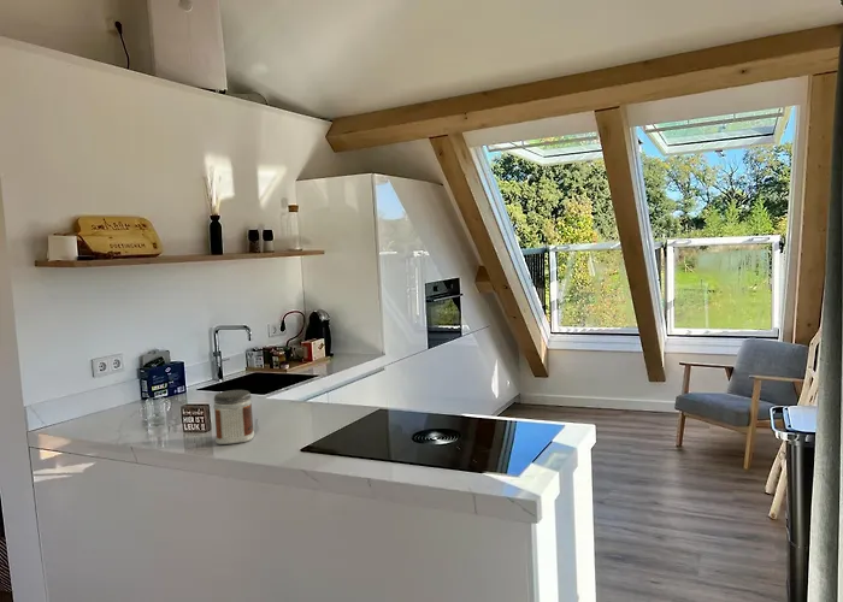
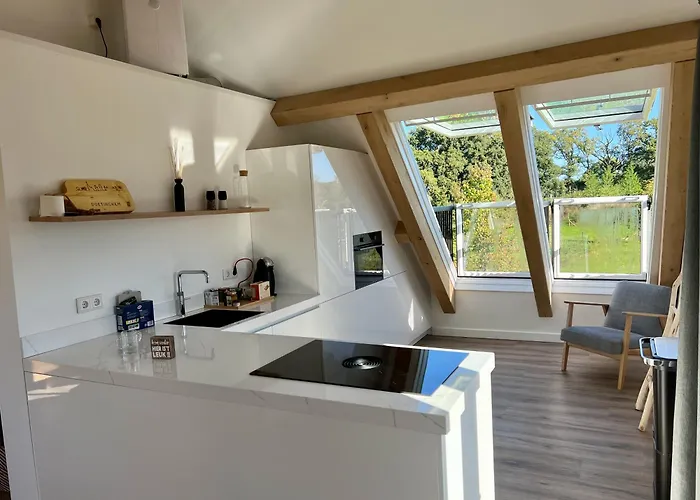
- jar (234, 415)
